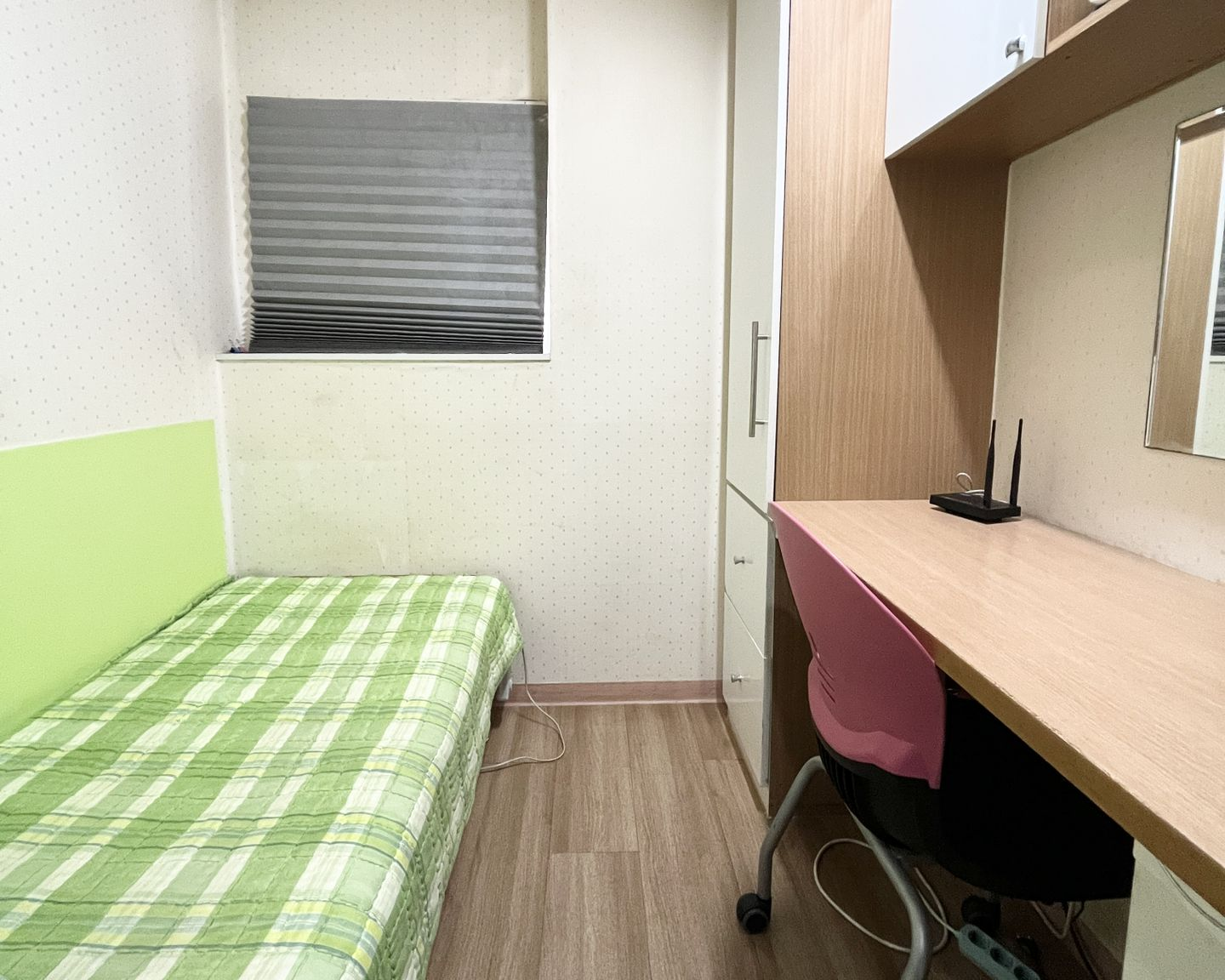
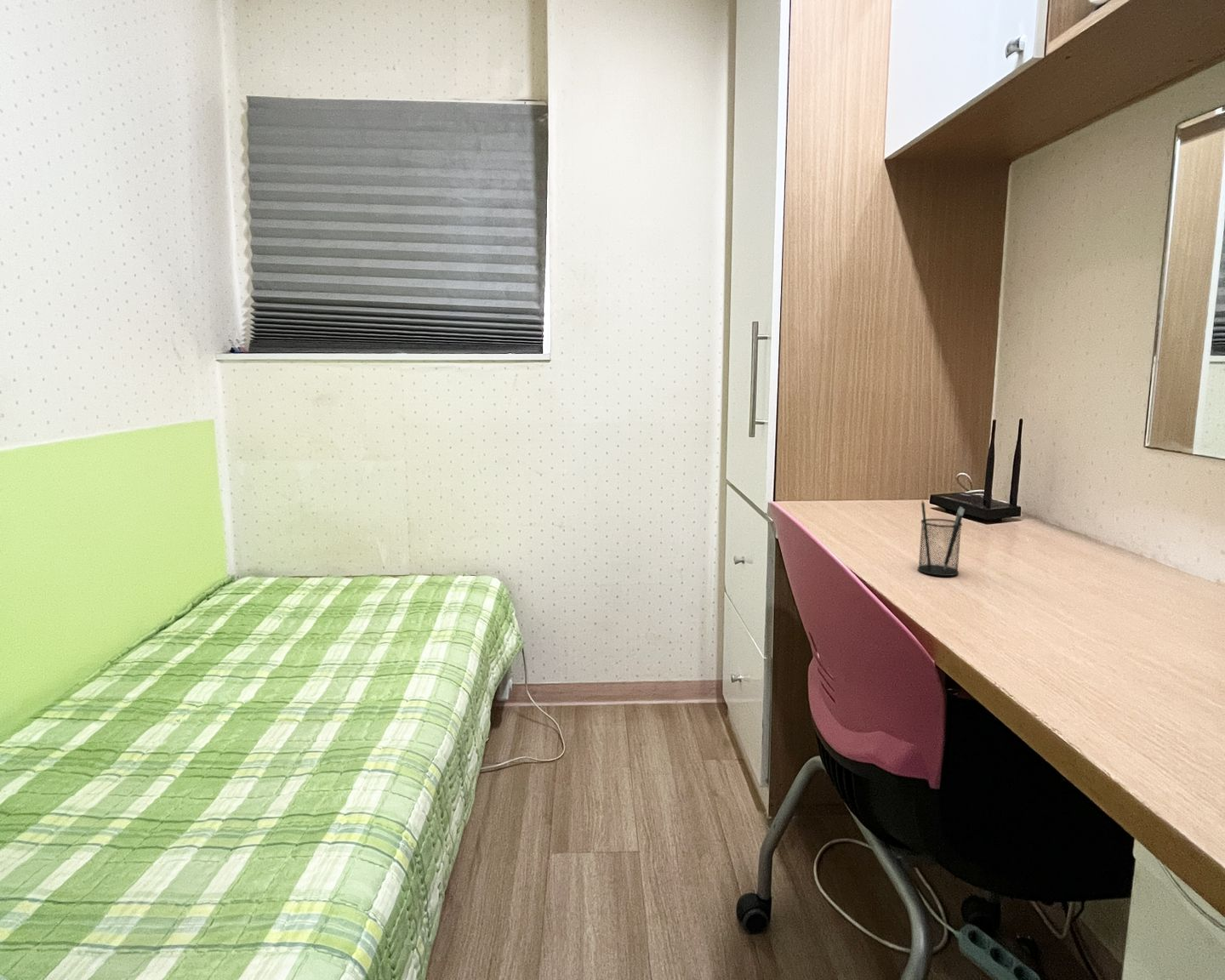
+ pencil holder (940, 535)
